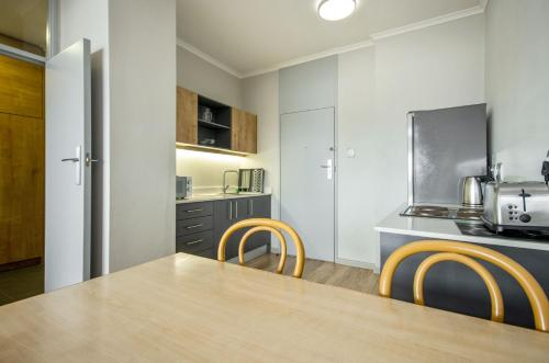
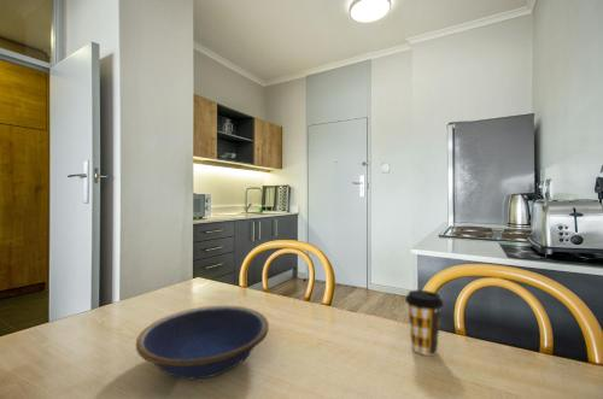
+ coffee cup (423, 321)
+ bowl (206, 345)
